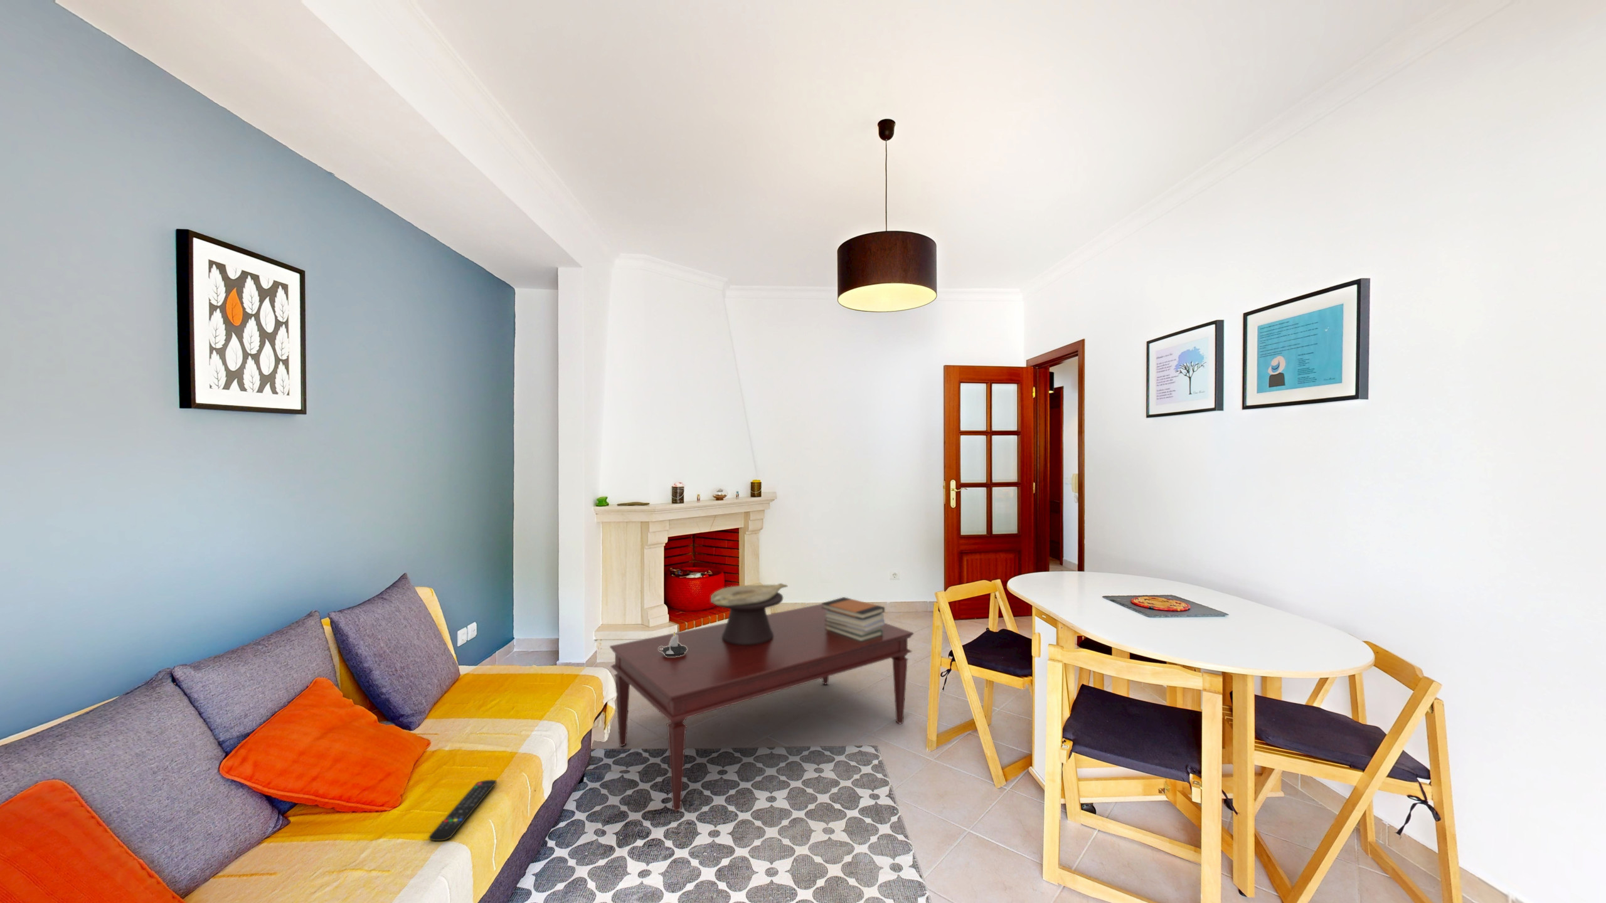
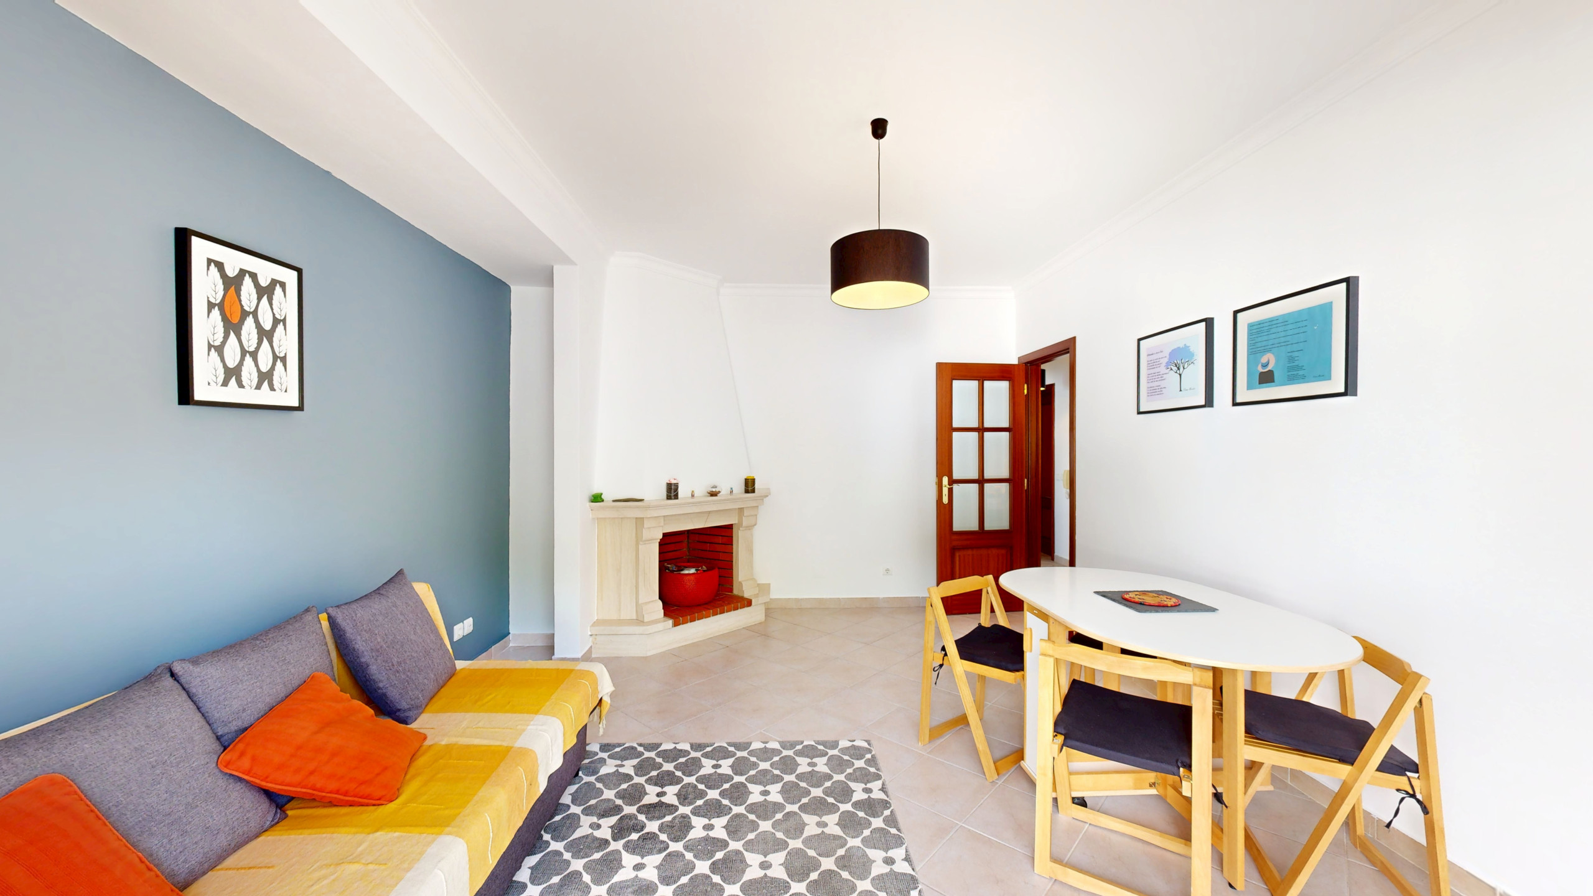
- remote control (465, 808)
- decorative bowl (751, 613)
- book stack (854, 617)
- candle (673, 642)
- coffee table (767, 686)
